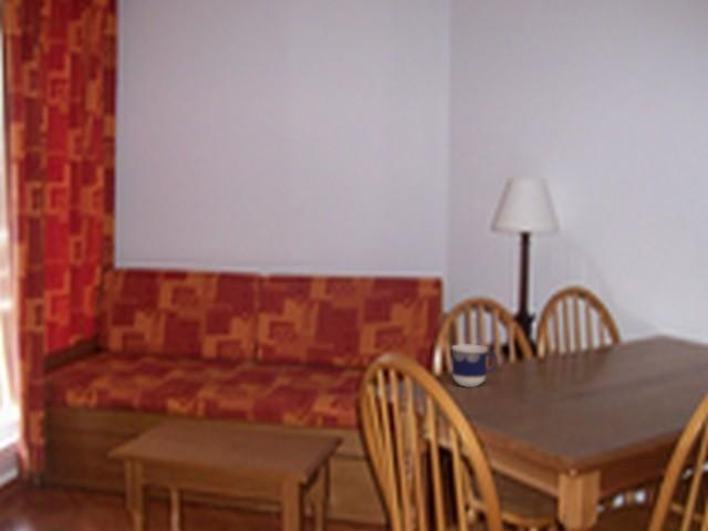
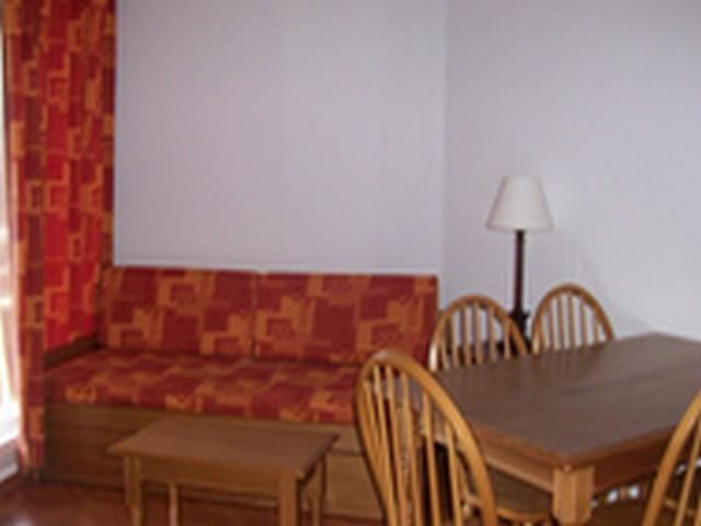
- cup (473, 366)
